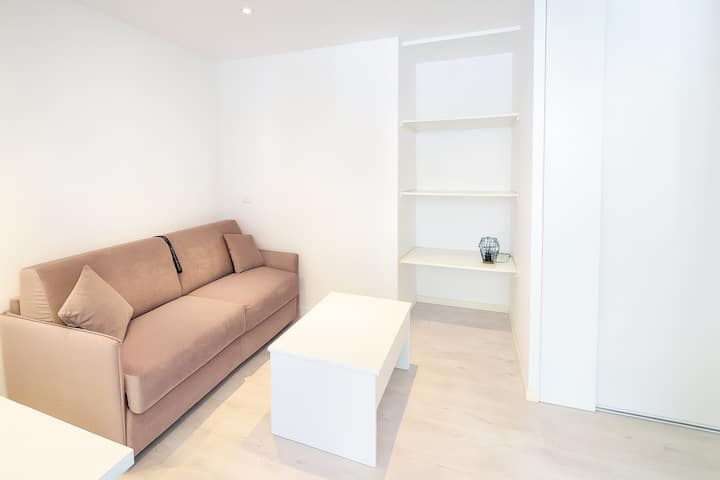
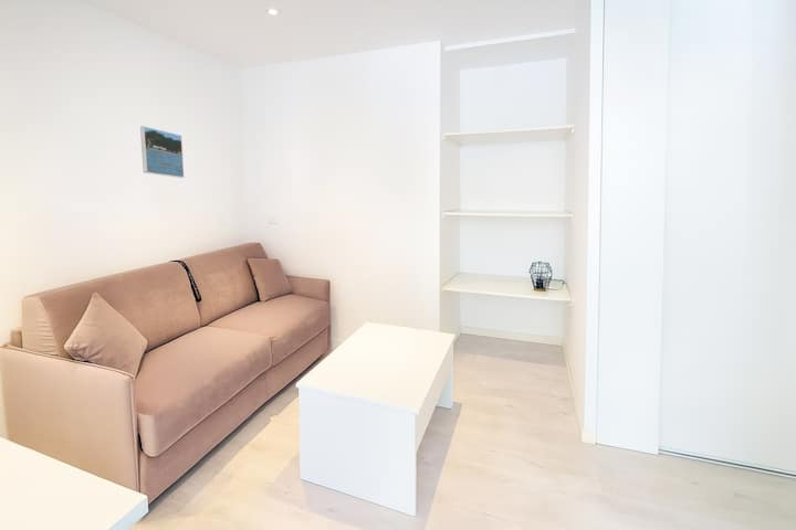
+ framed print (163, 152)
